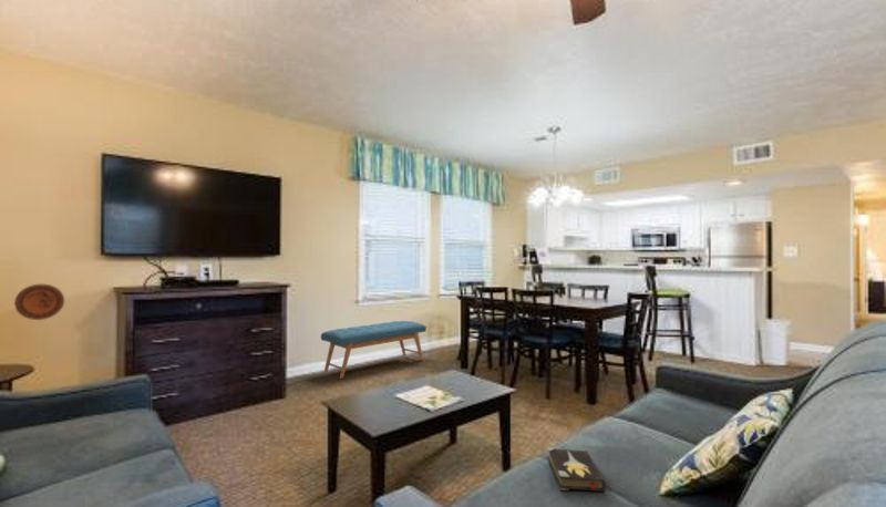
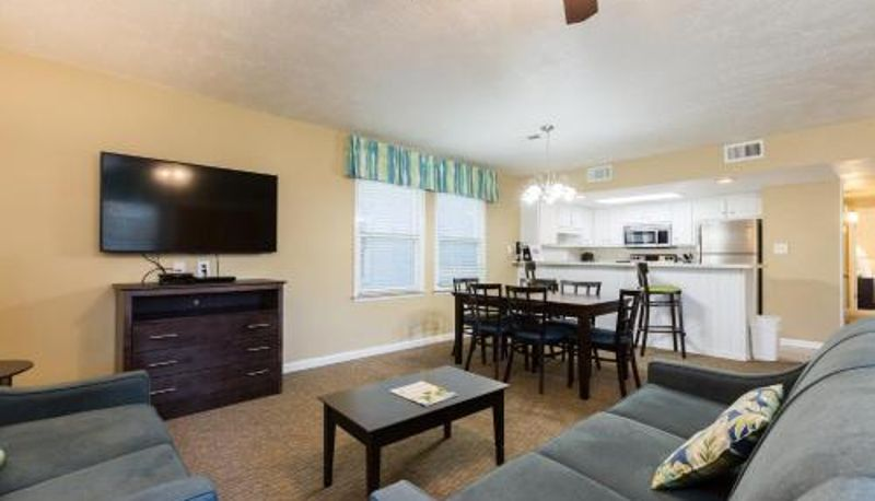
- decorative plate (40, 301)
- hardback book (574, 467)
- bench (374, 344)
